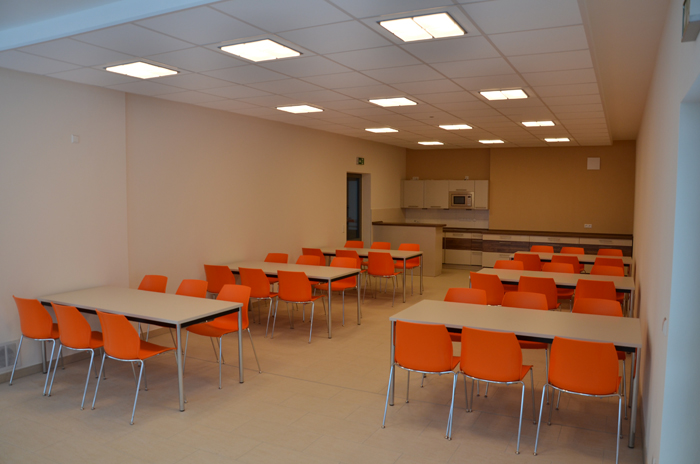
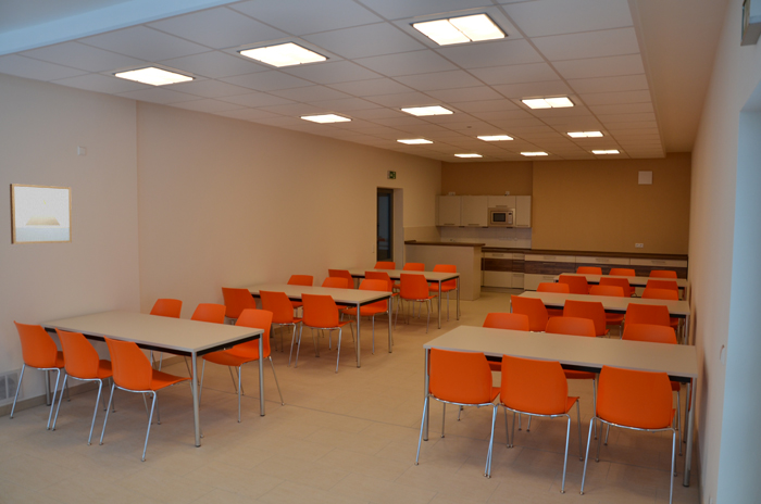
+ wall art (41, 214)
